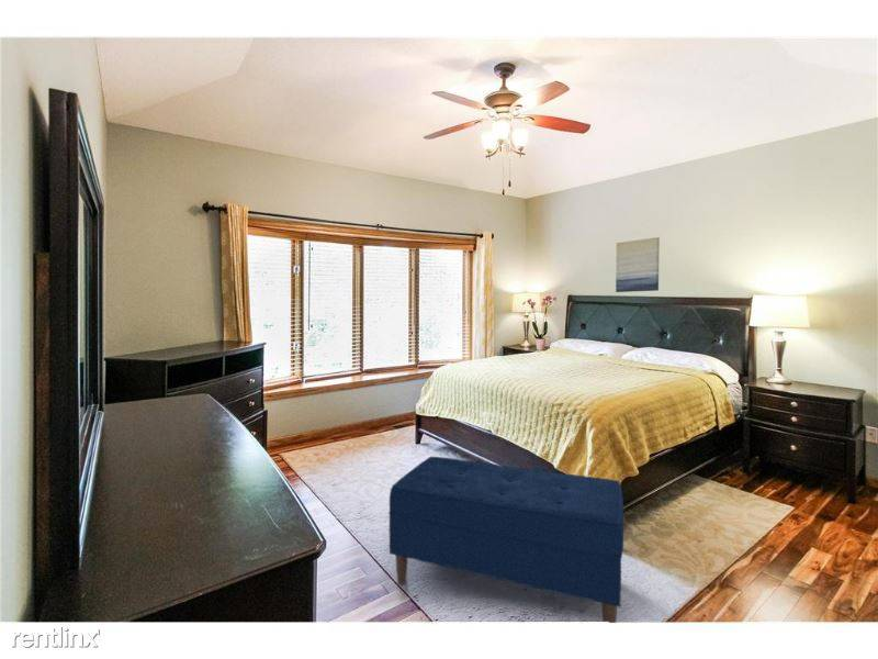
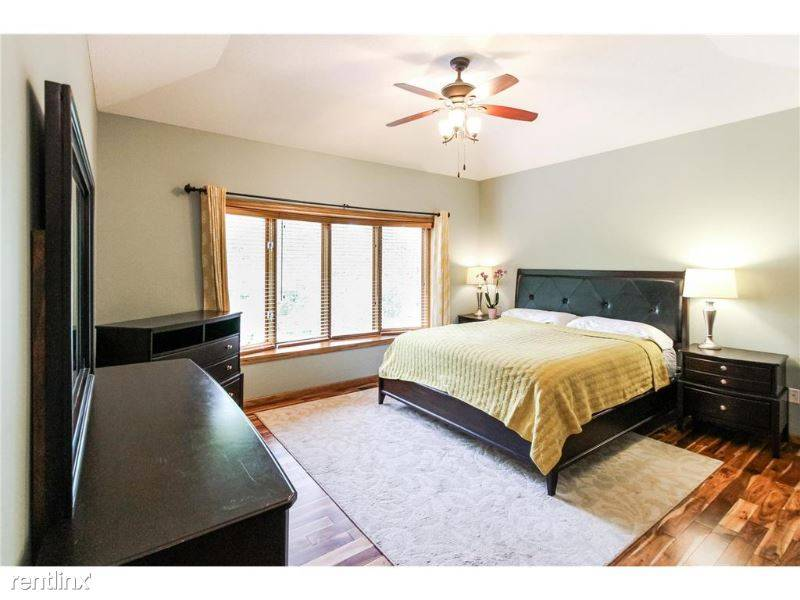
- bench (506, 532)
- wall art (637, 266)
